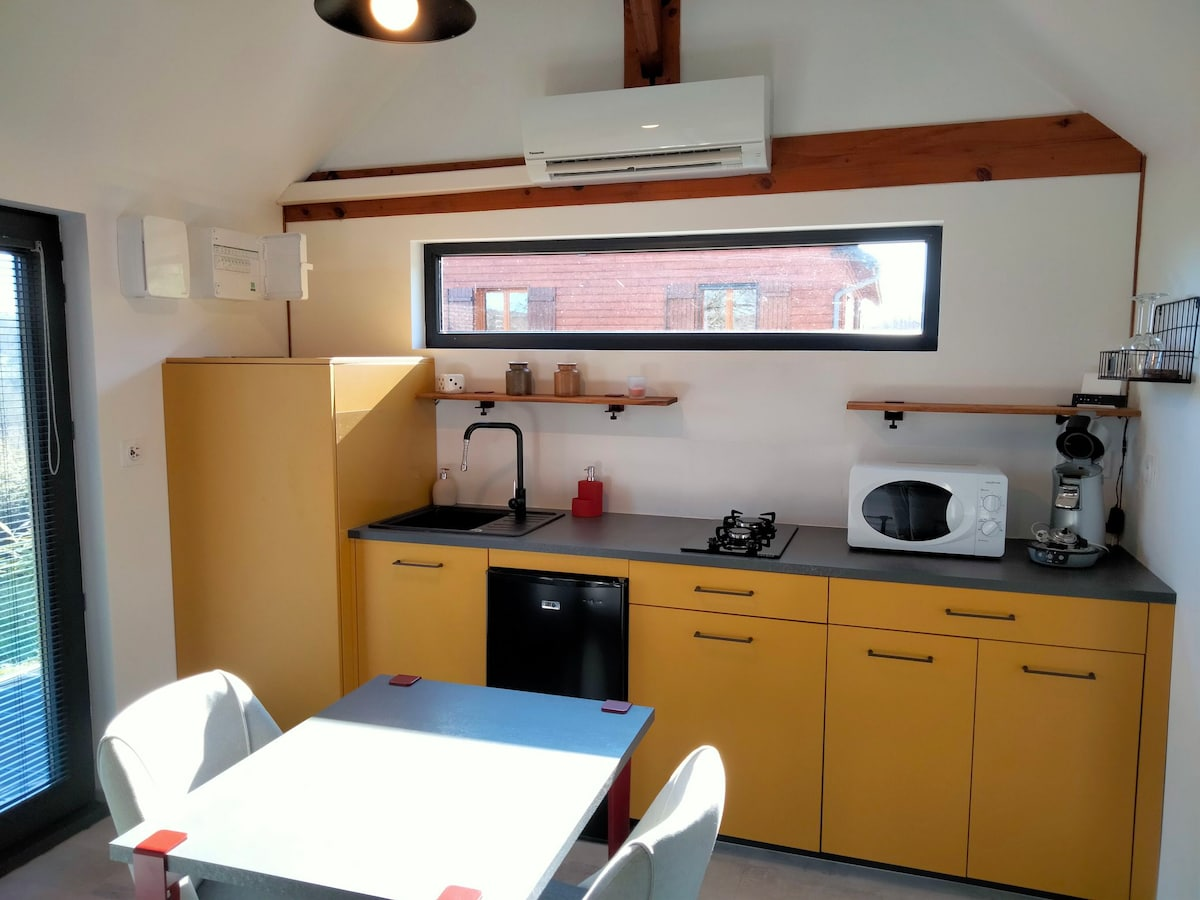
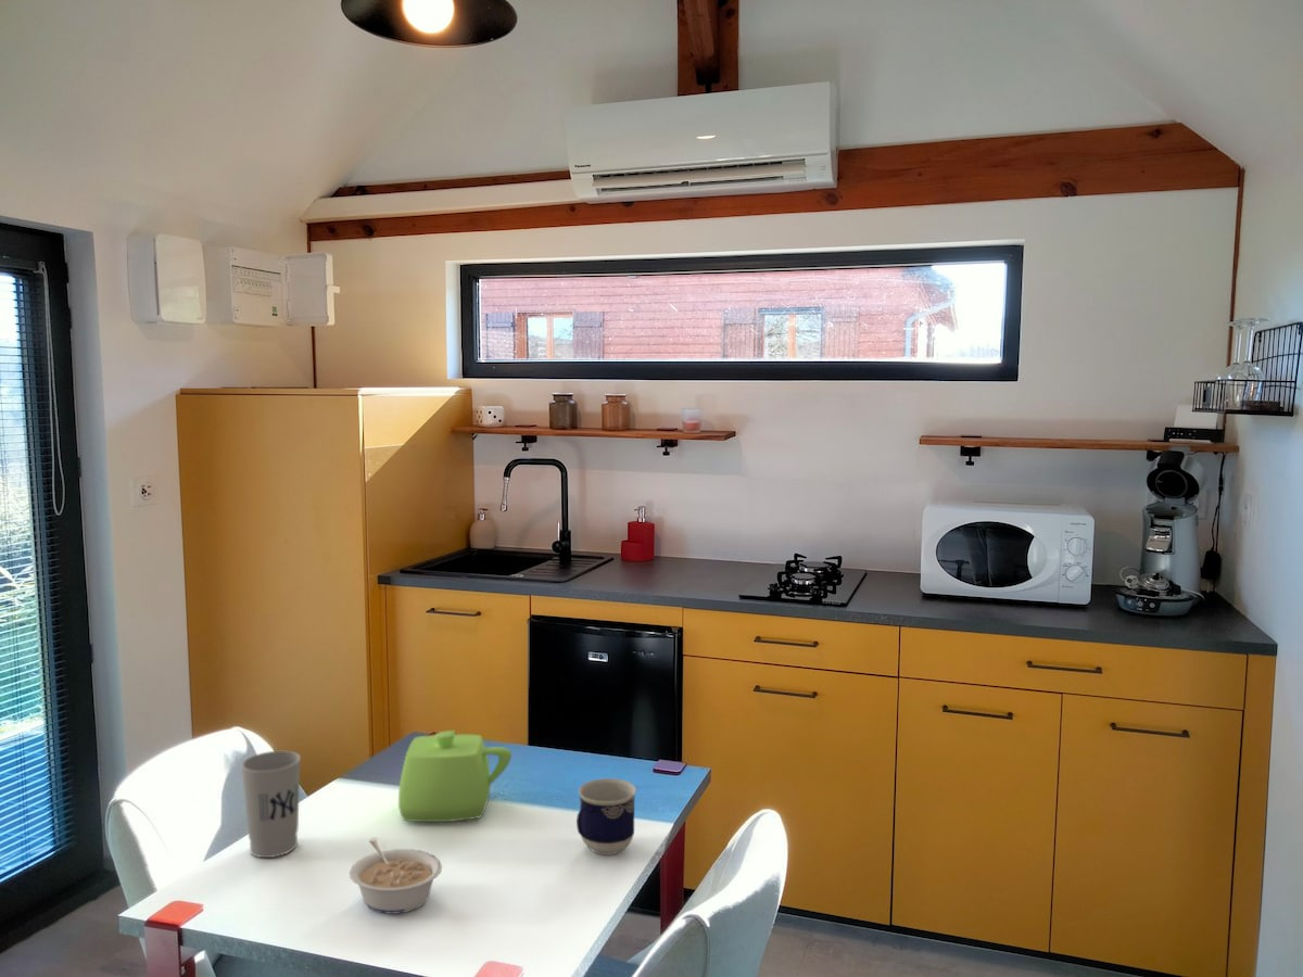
+ cup (273, 804)
+ legume (393, 879)
+ teapot (457, 765)
+ cup (602, 822)
